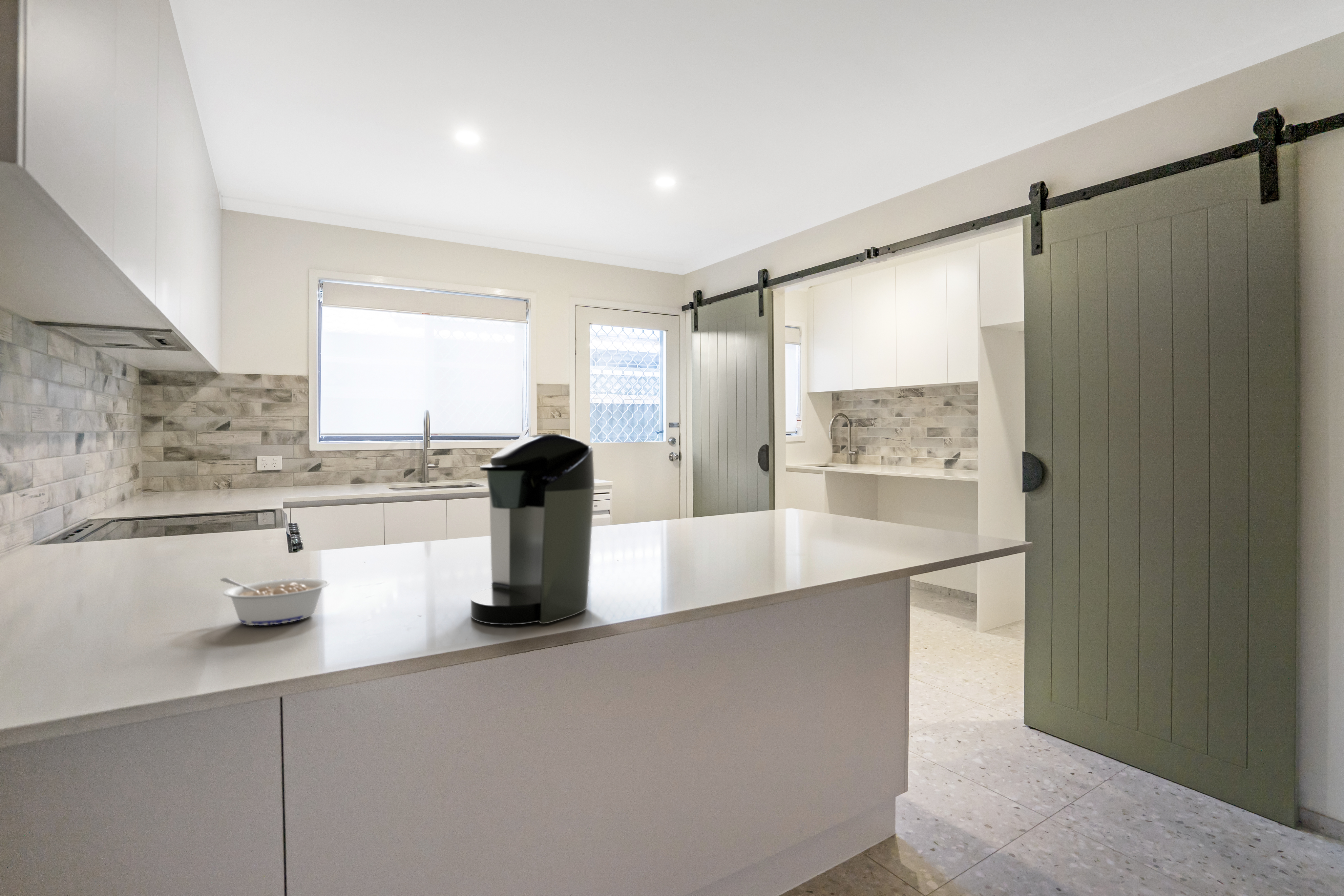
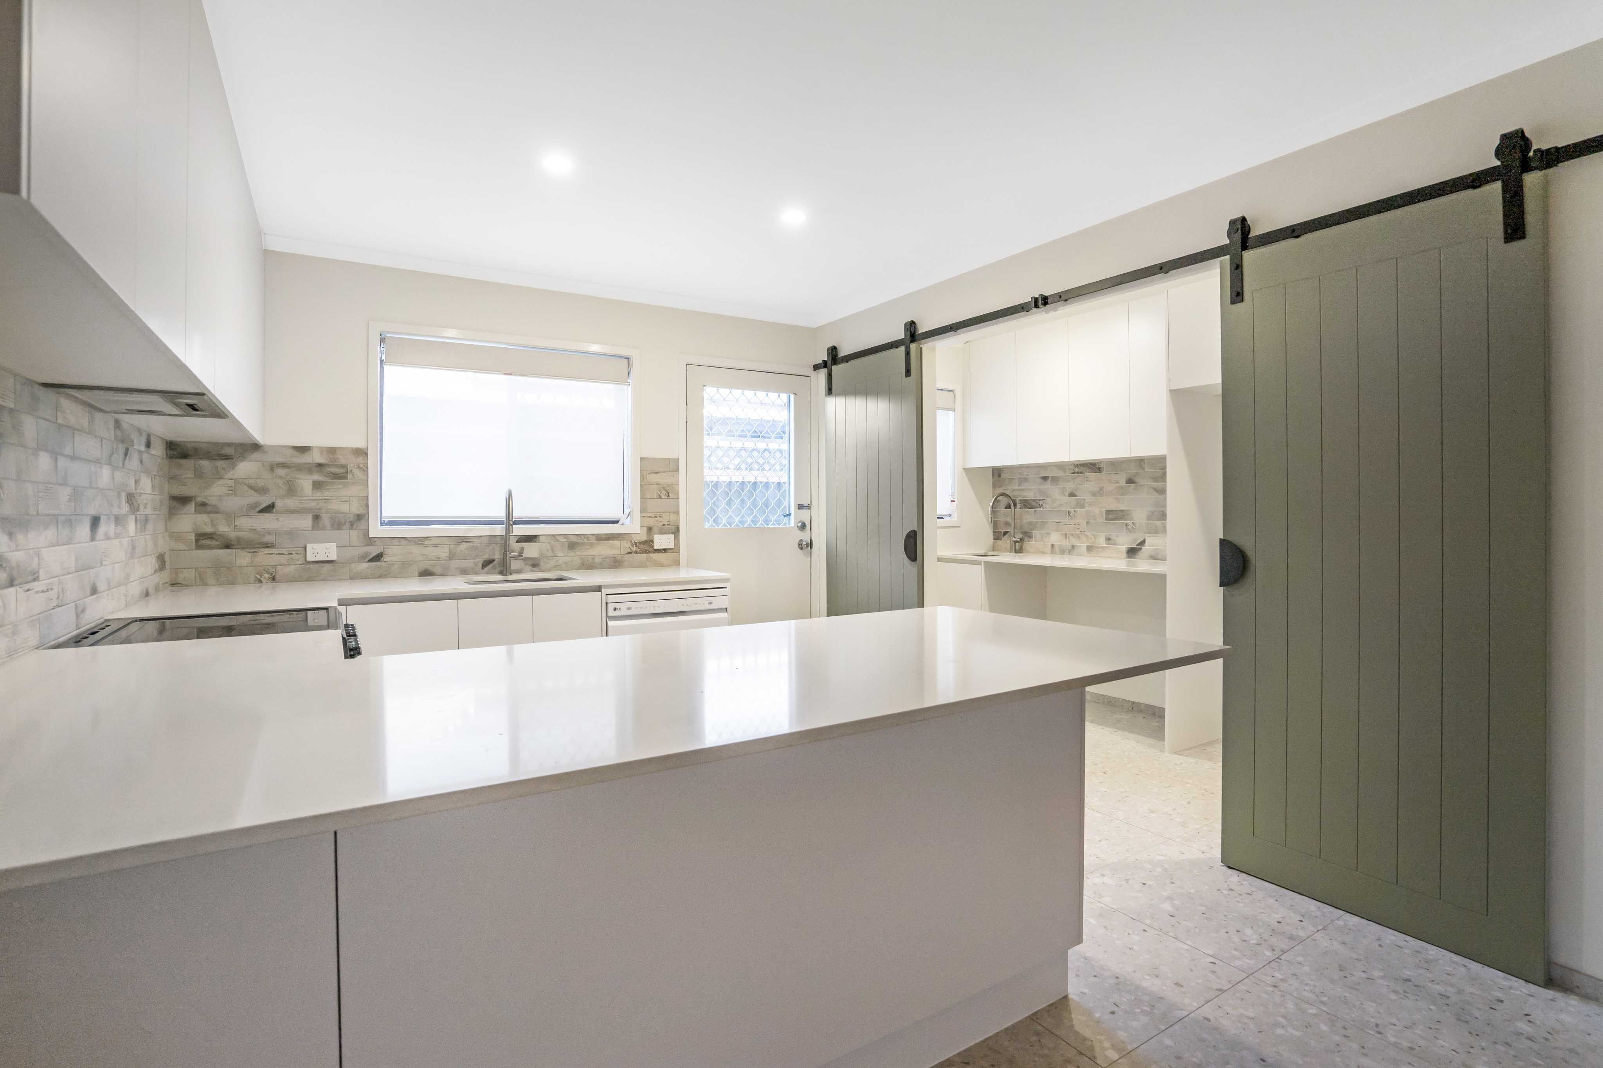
- coffee maker (523, 518)
- legume (273, 599)
